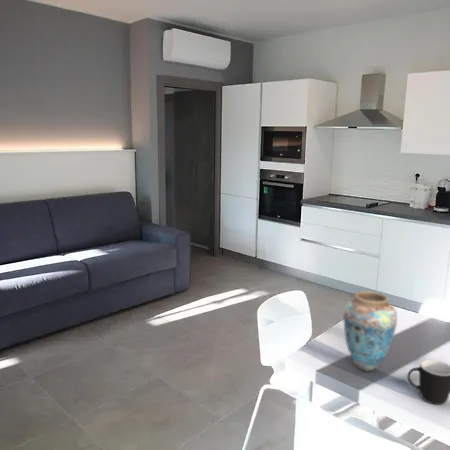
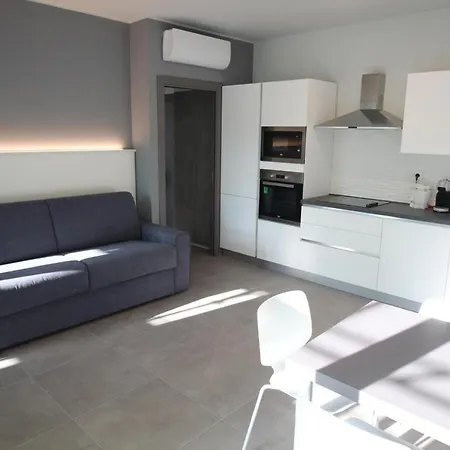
- mug (429, 381)
- vase (368, 332)
